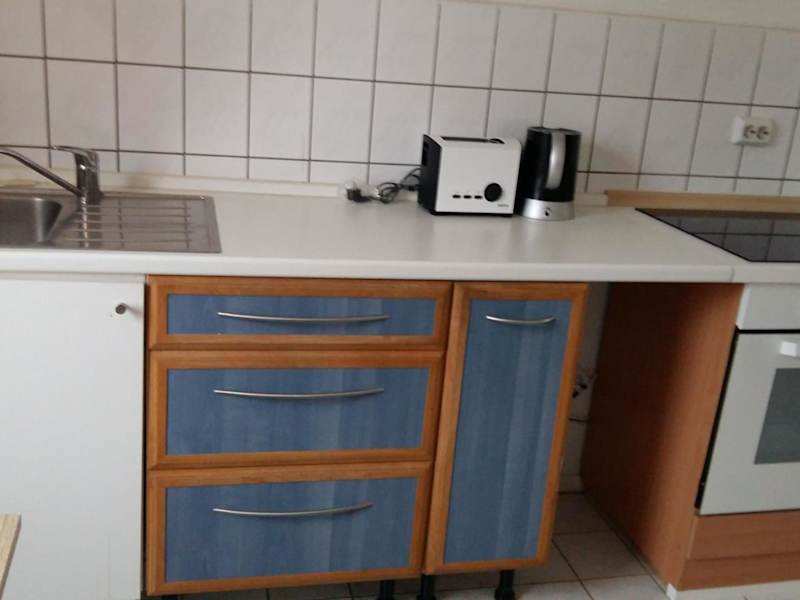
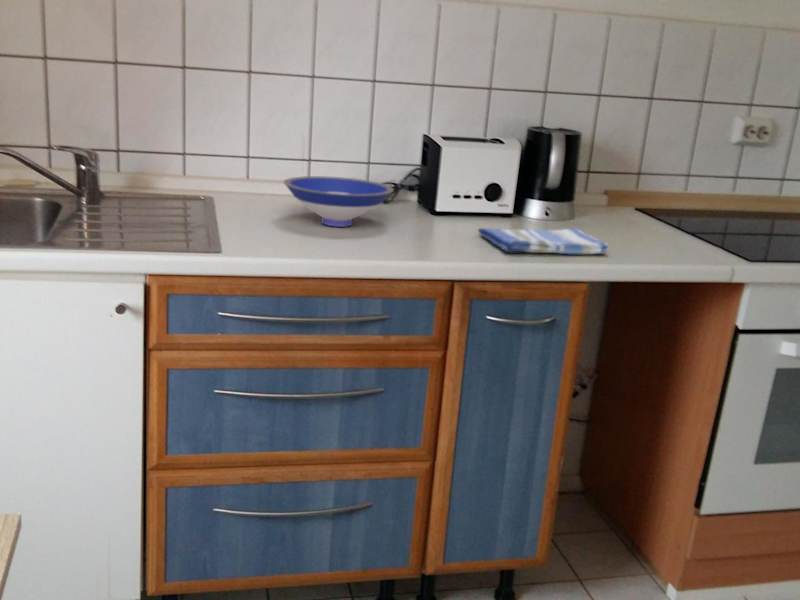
+ bowl (337, 204)
+ dish towel (542, 238)
